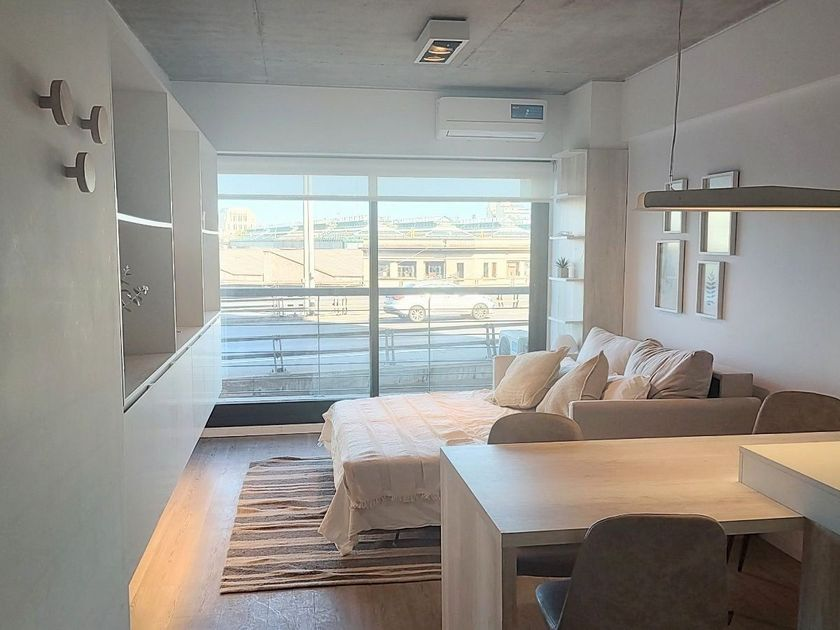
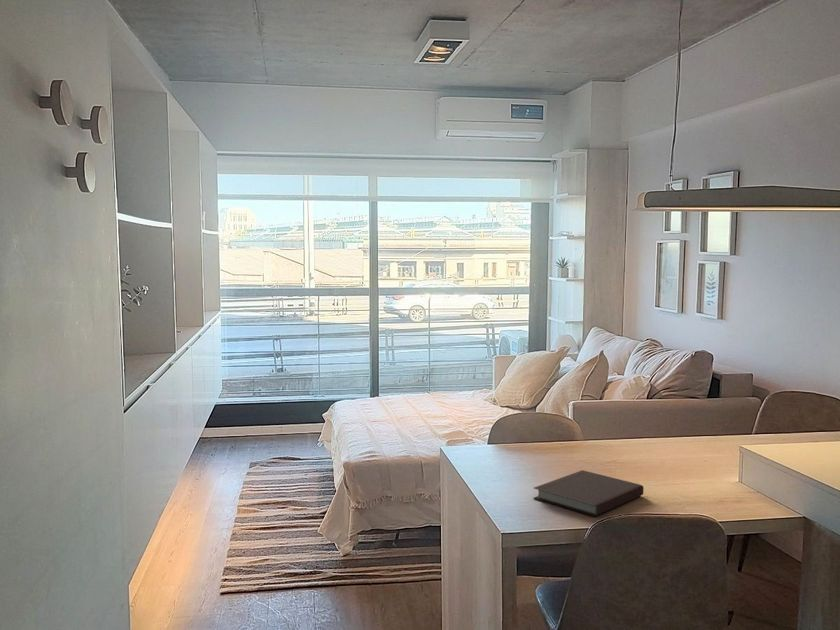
+ notebook (588, 491)
